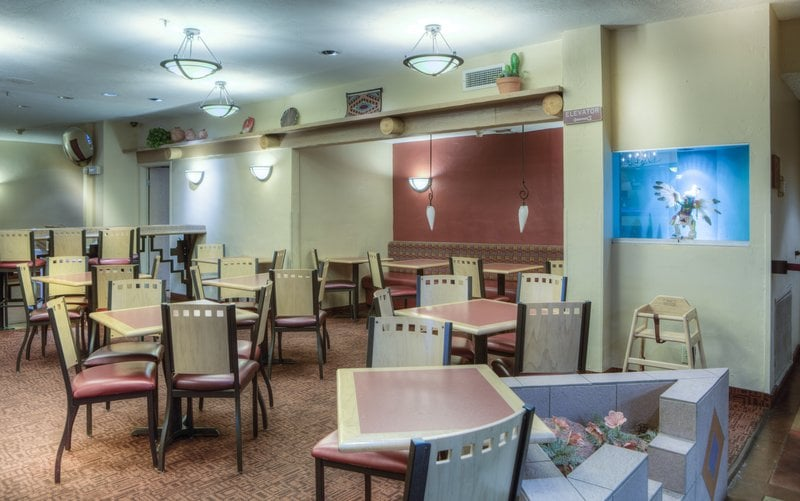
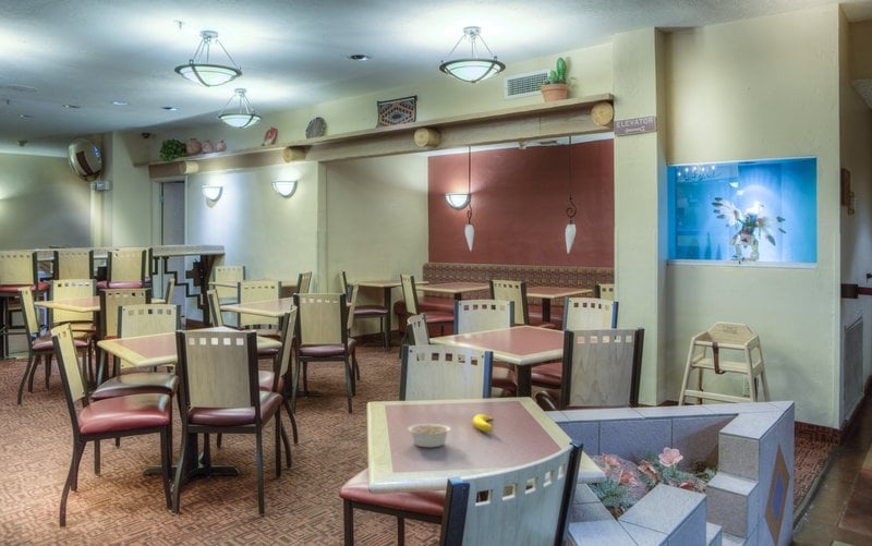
+ banana (483, 421)
+ legume (431, 434)
